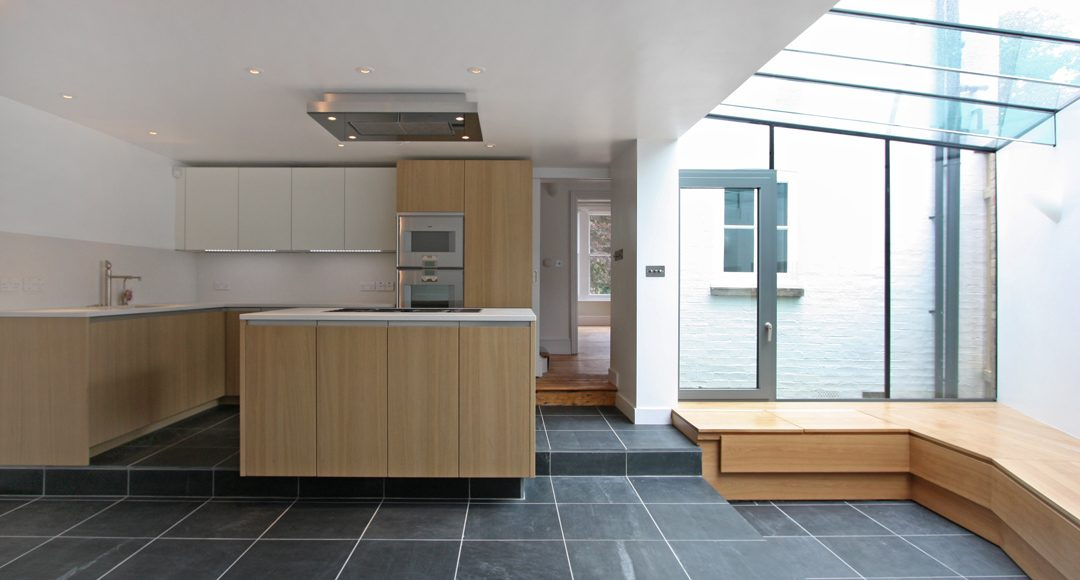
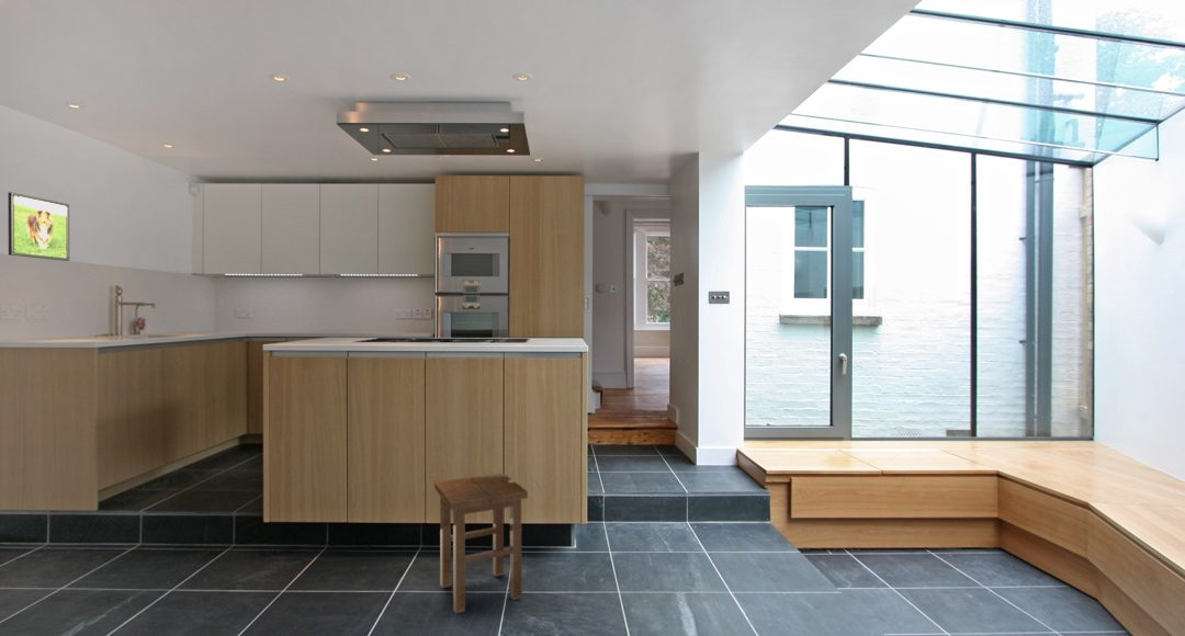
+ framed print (40, 228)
+ stool (477, 536)
